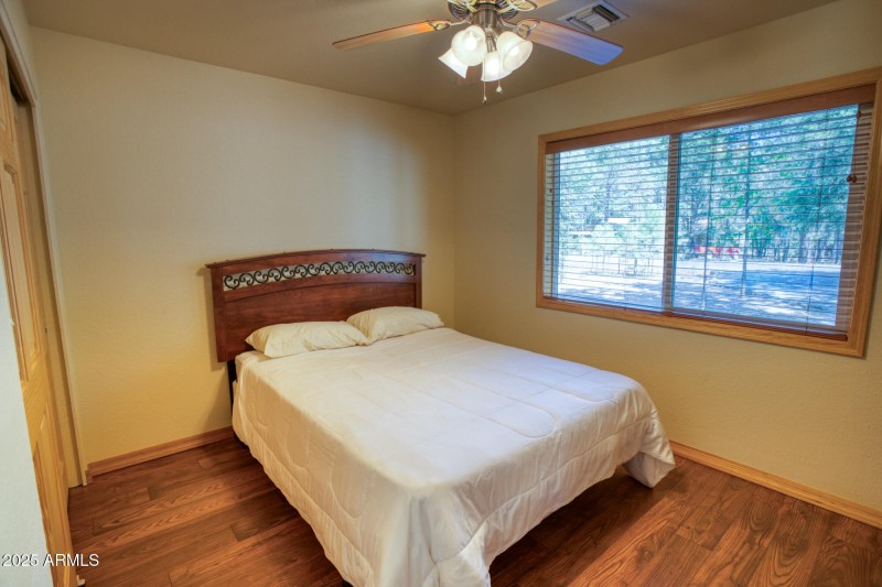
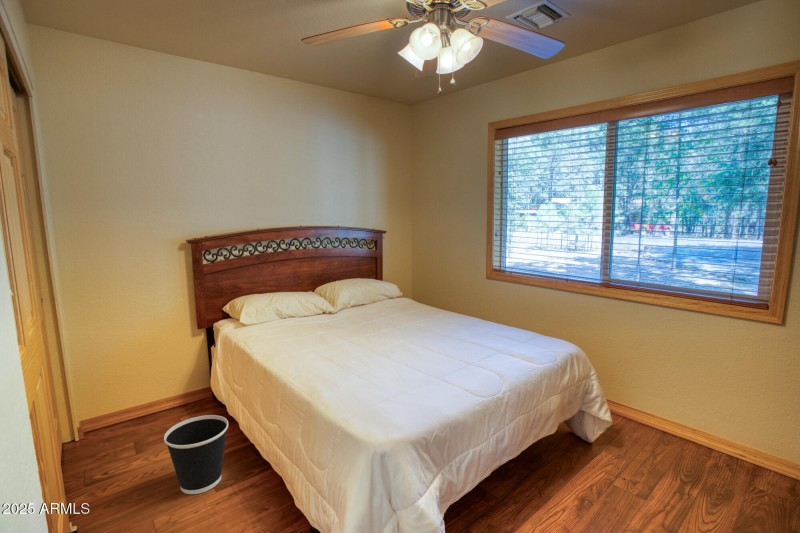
+ wastebasket (199, 455)
